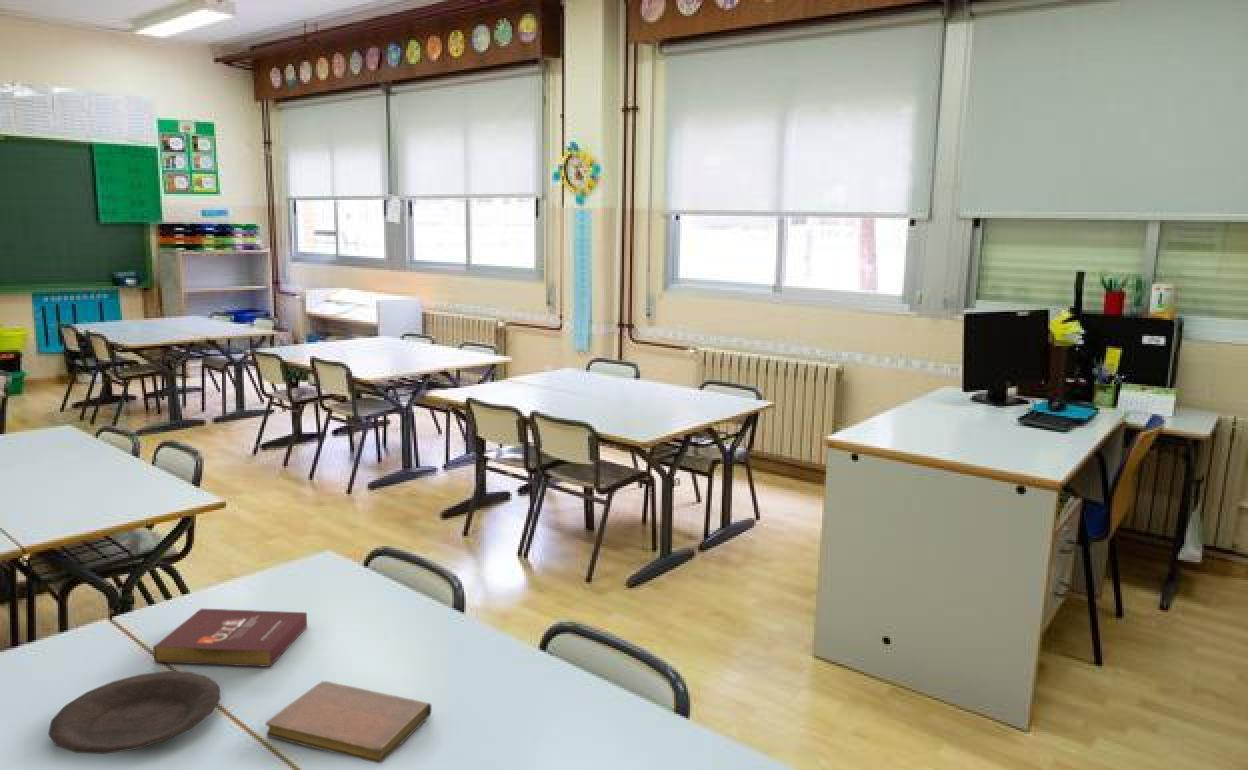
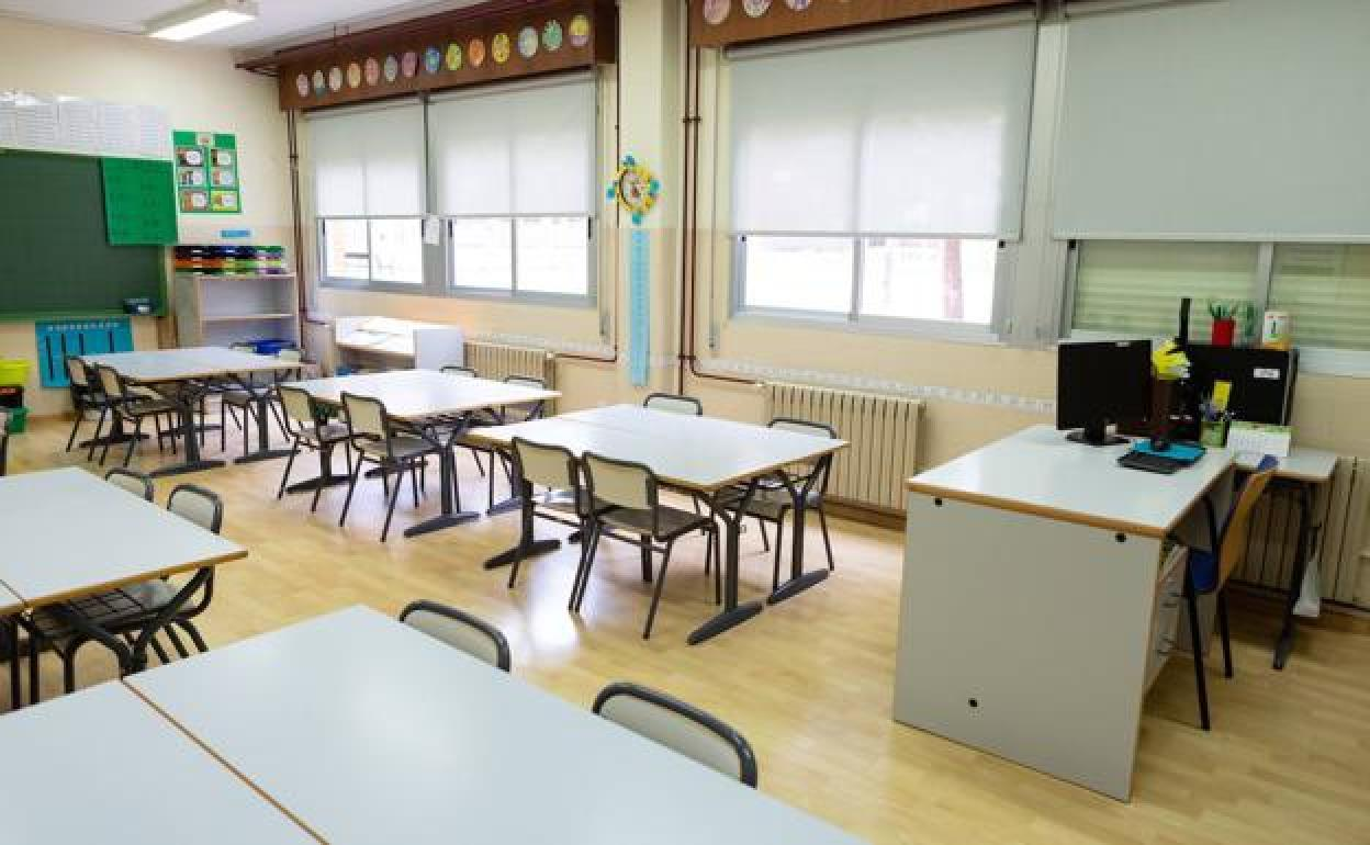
- plate (138, 714)
- notebook (350, 718)
- book (234, 636)
